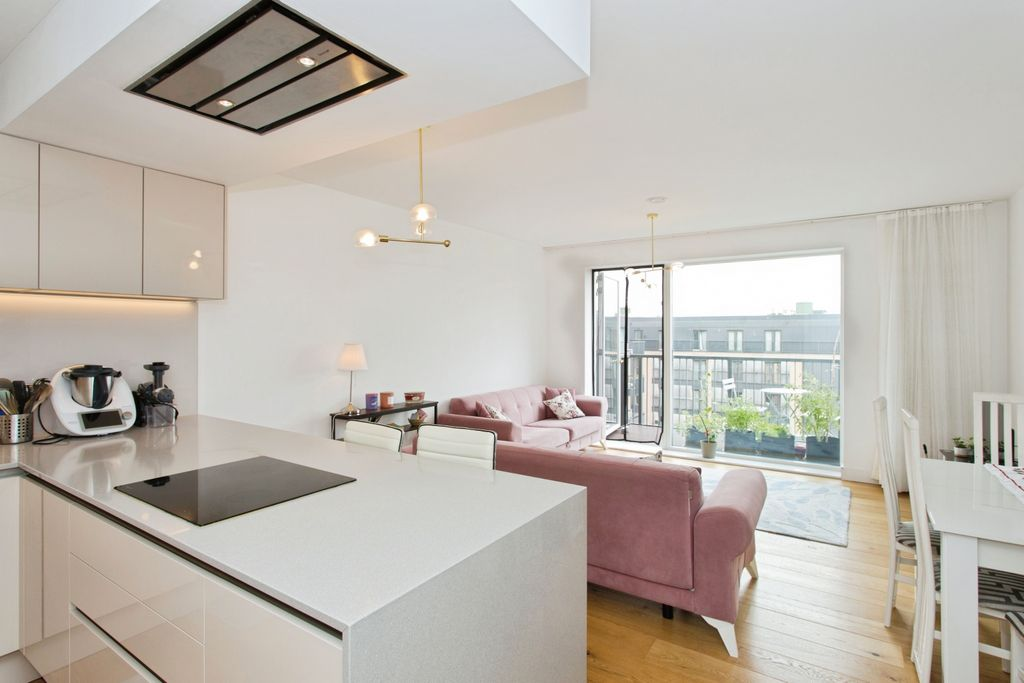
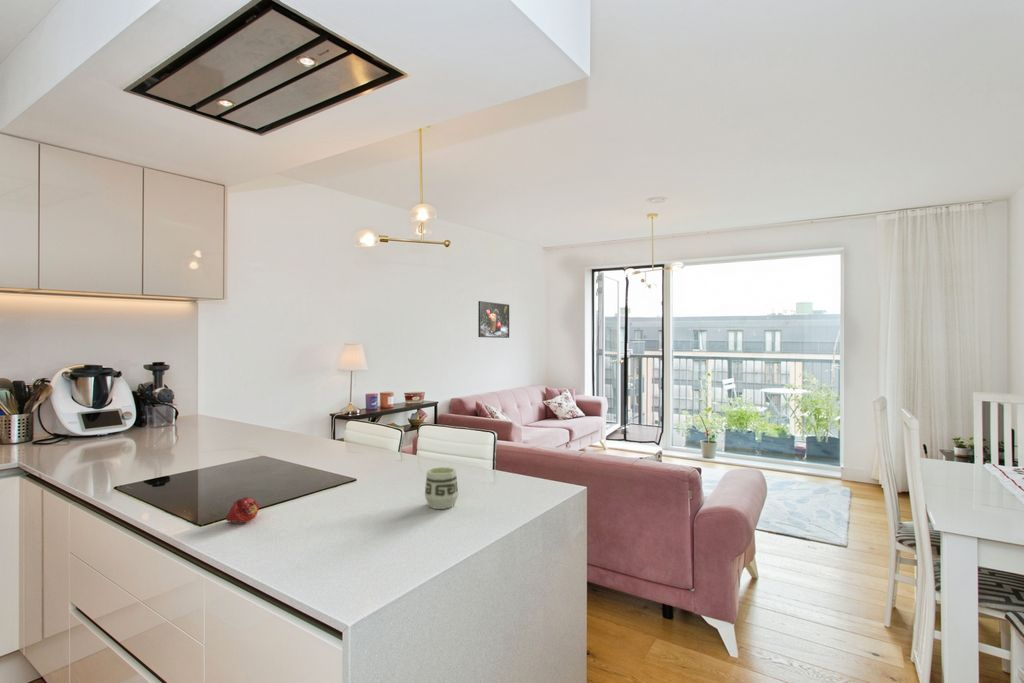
+ fruit (243, 509)
+ cup (441, 487)
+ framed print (494, 320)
